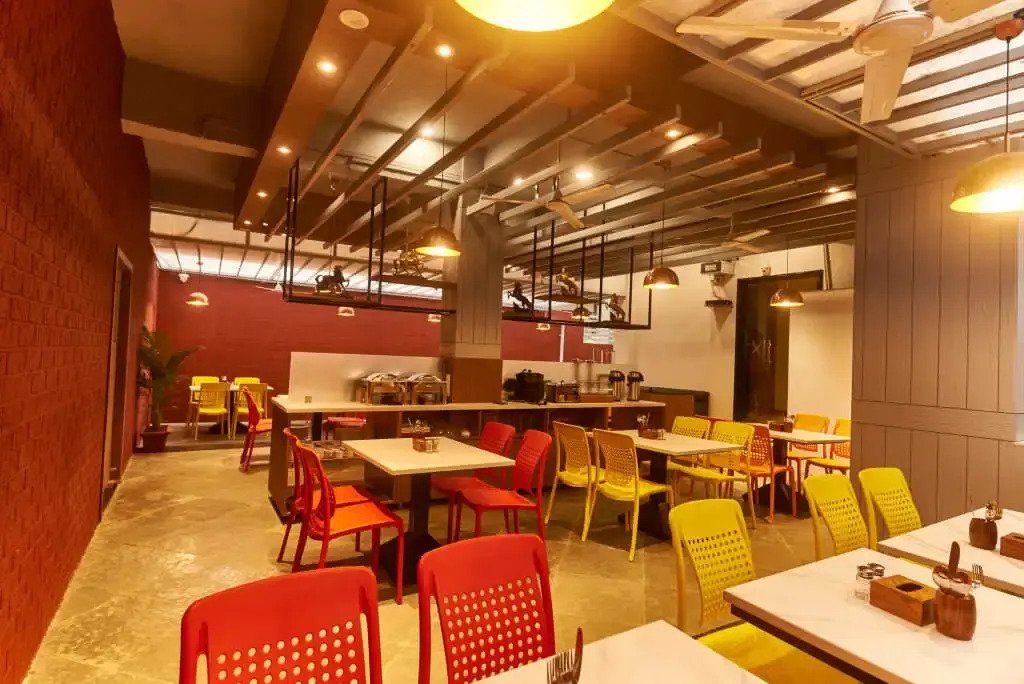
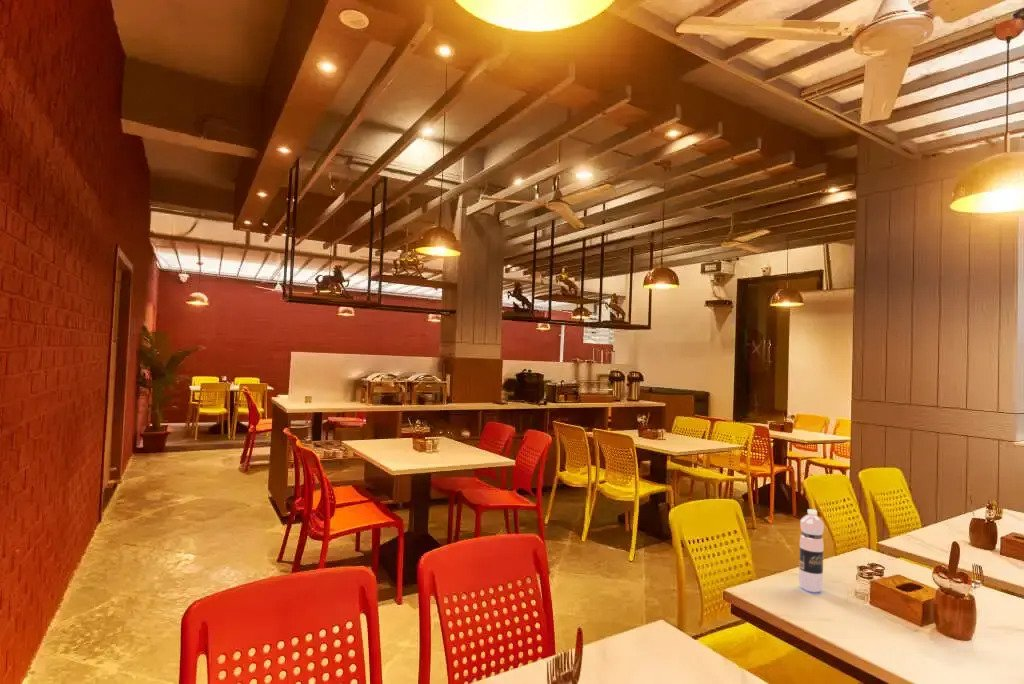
+ water bottle (811, 549)
